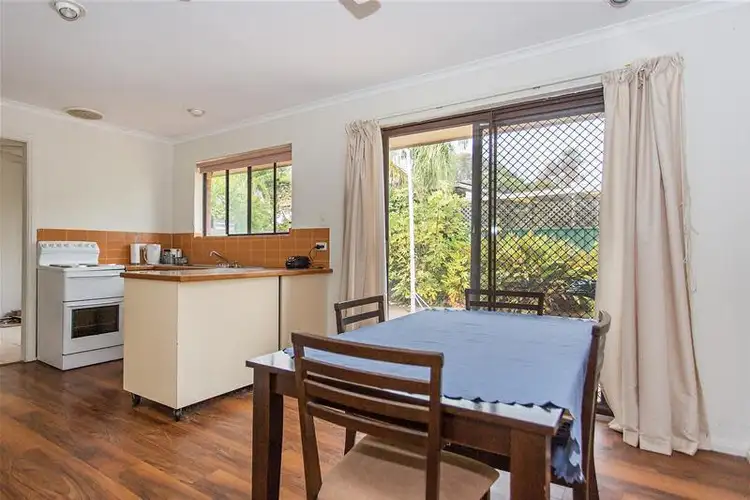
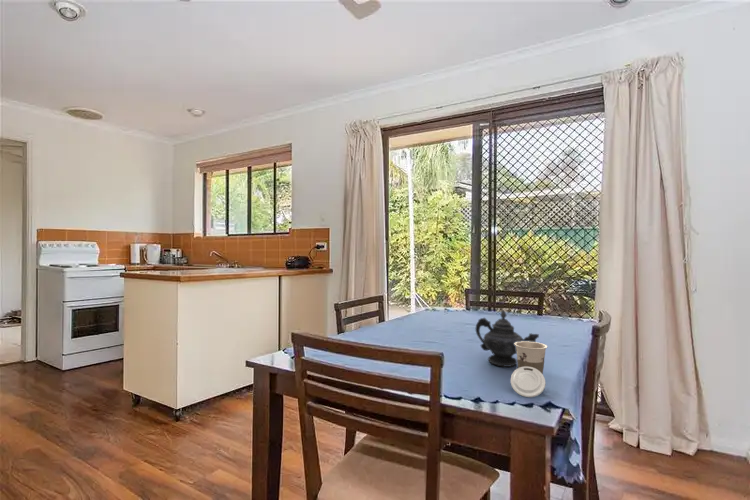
+ cup (529, 368)
+ teapot (505, 336)
